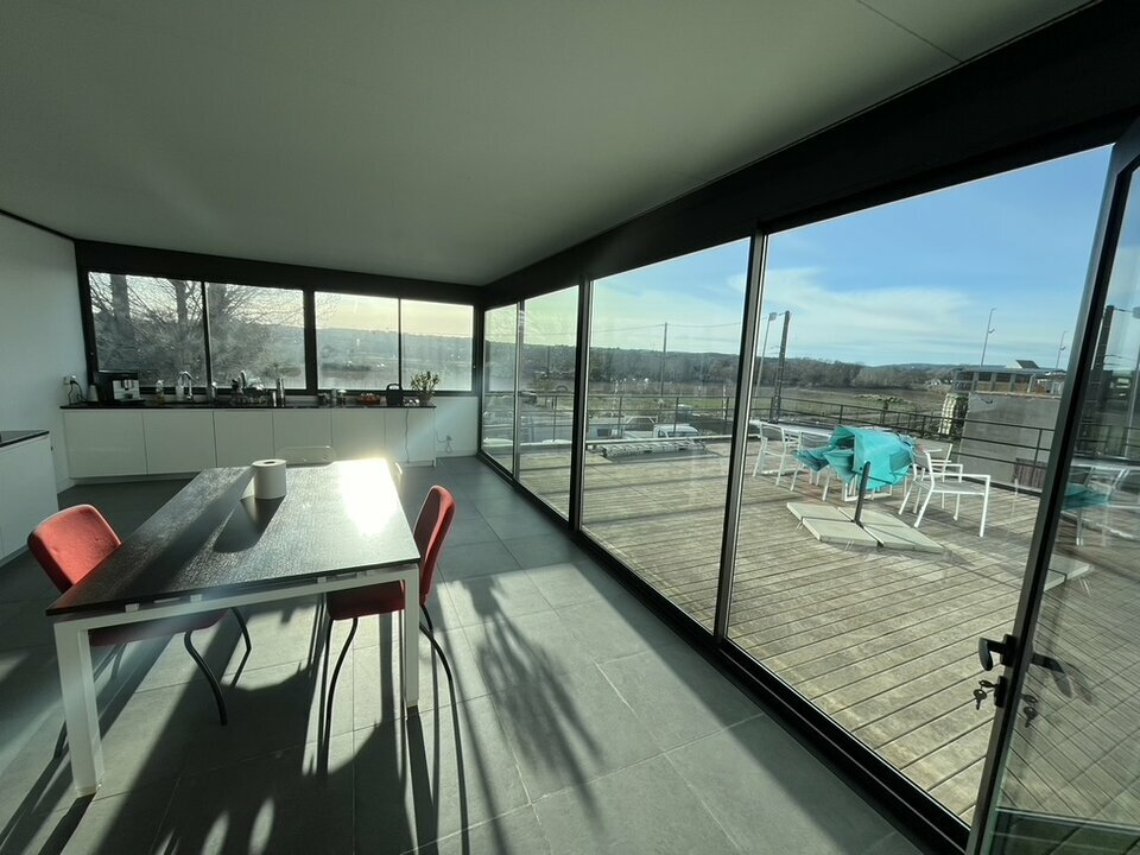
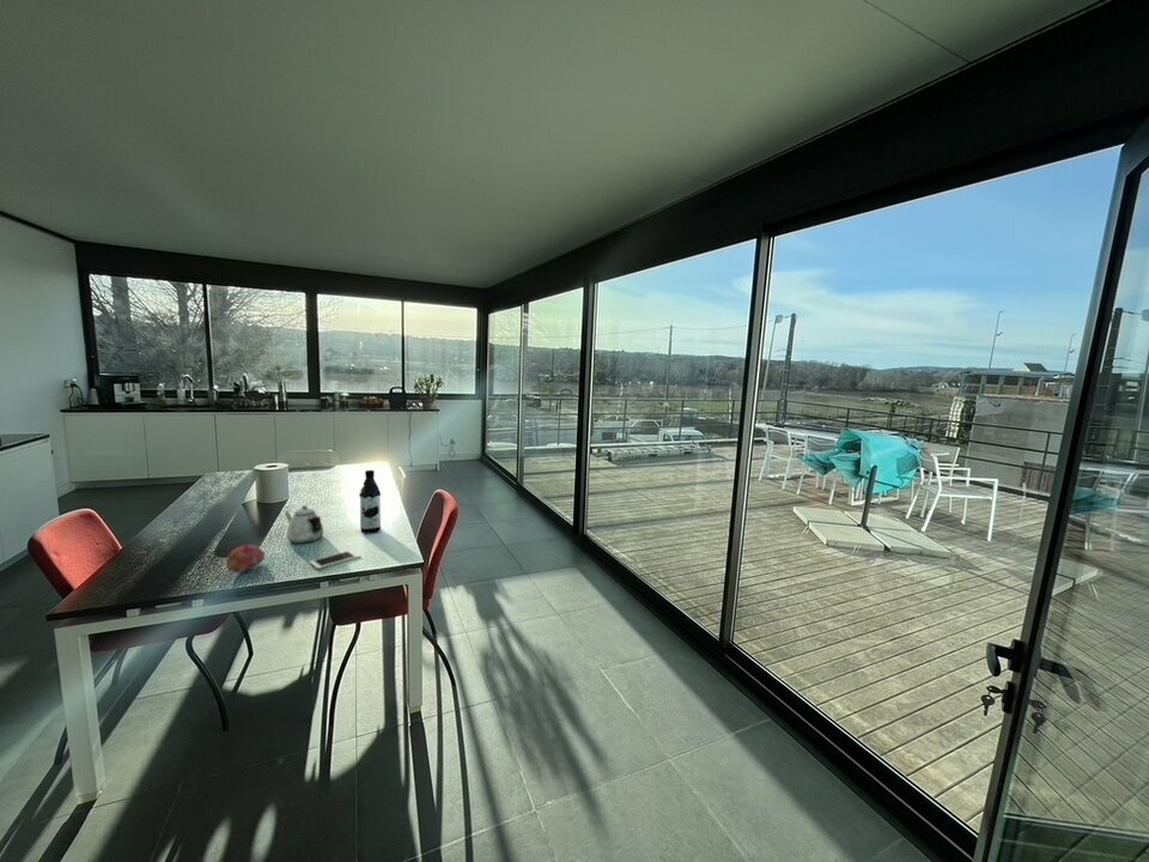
+ teapot (303, 521)
+ cell phone (335, 558)
+ water bottle (370, 500)
+ fruit (245, 557)
